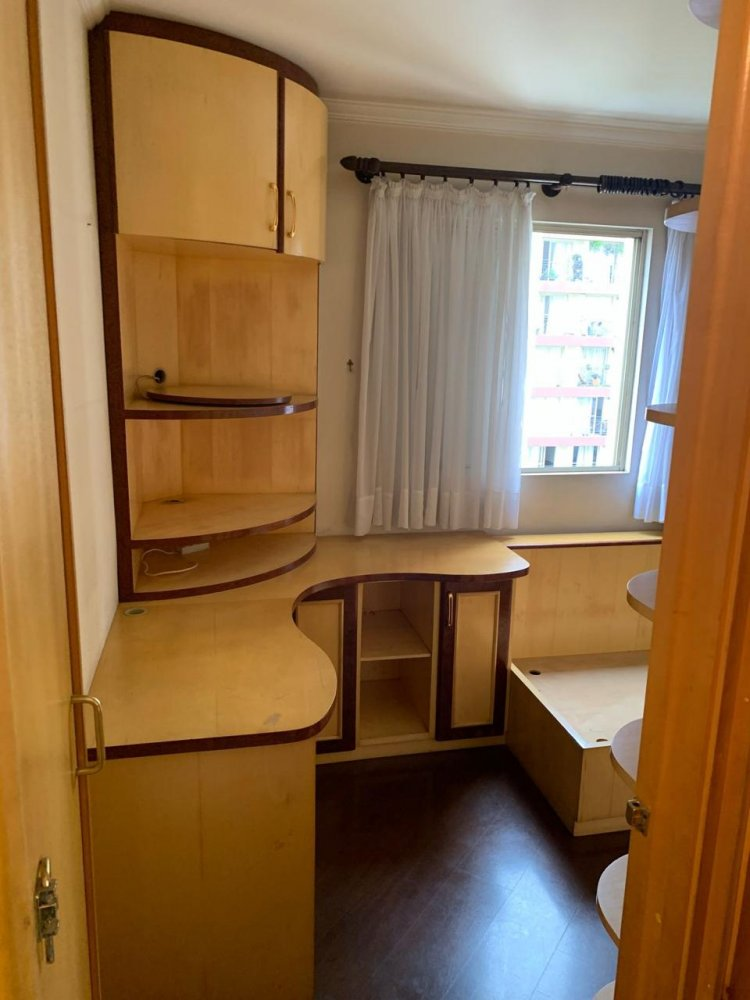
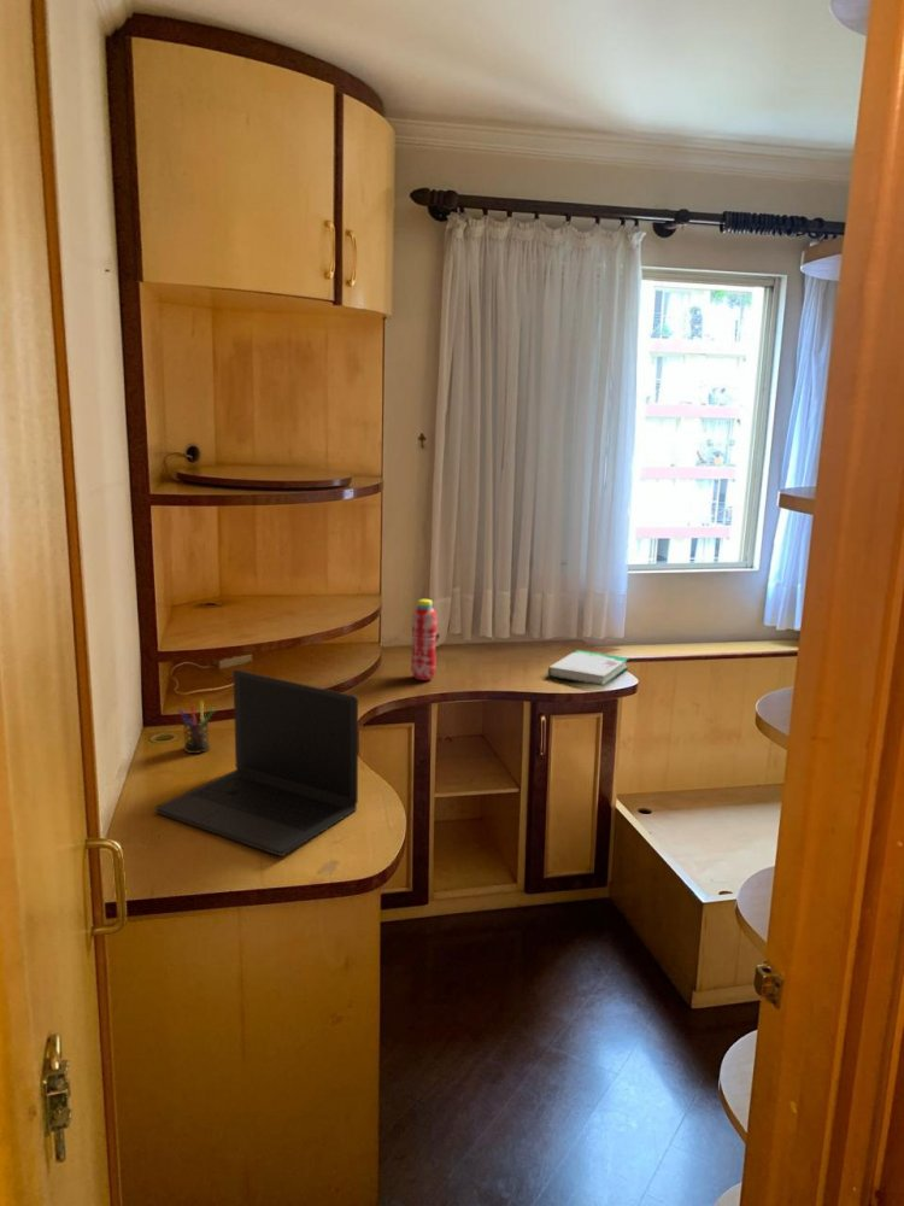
+ book (588, 666)
+ laptop (256, 754)
+ water bottle (425, 638)
+ pen holder (198, 725)
